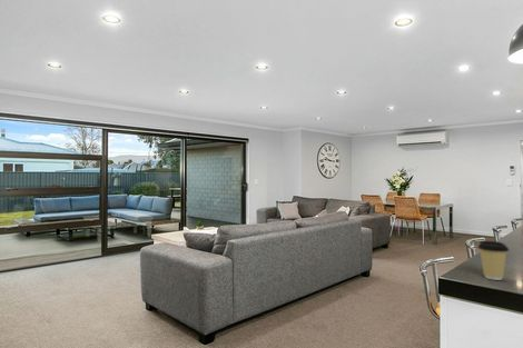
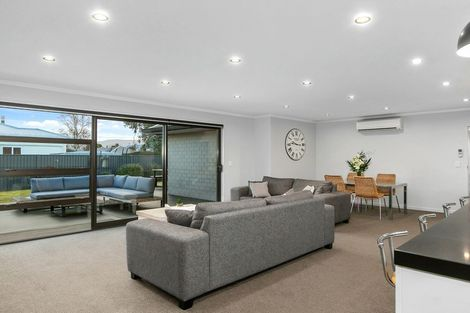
- coffee cup (493, 260)
